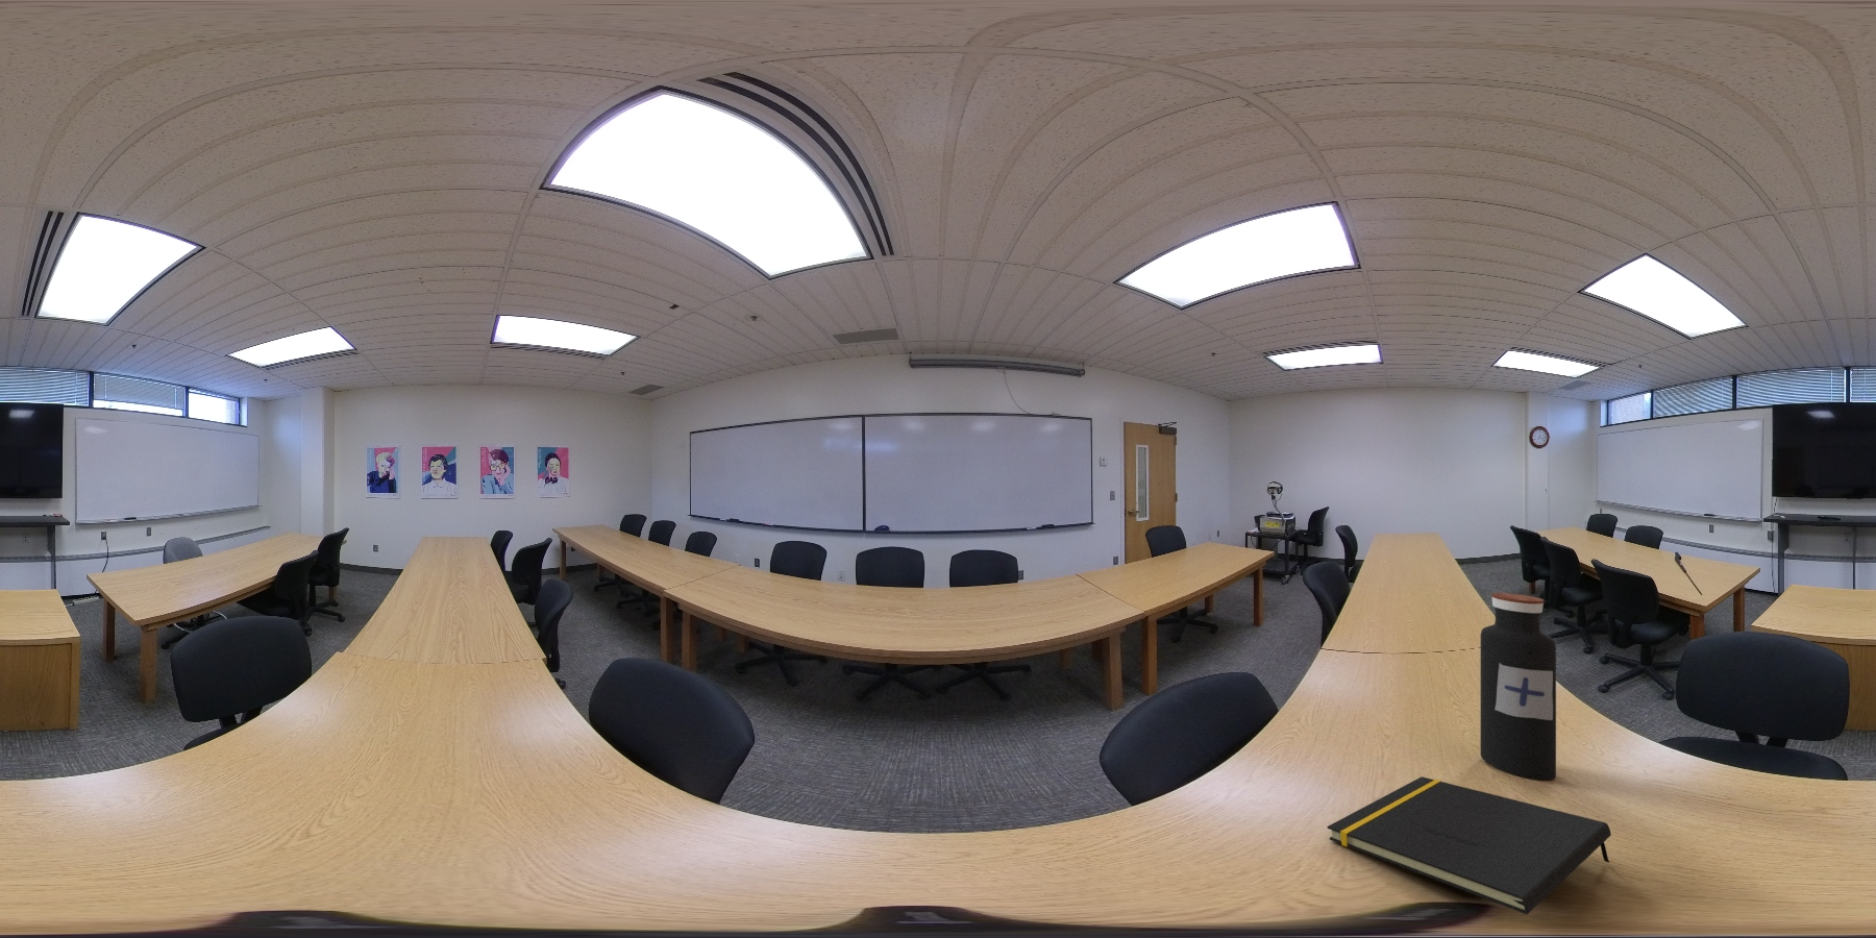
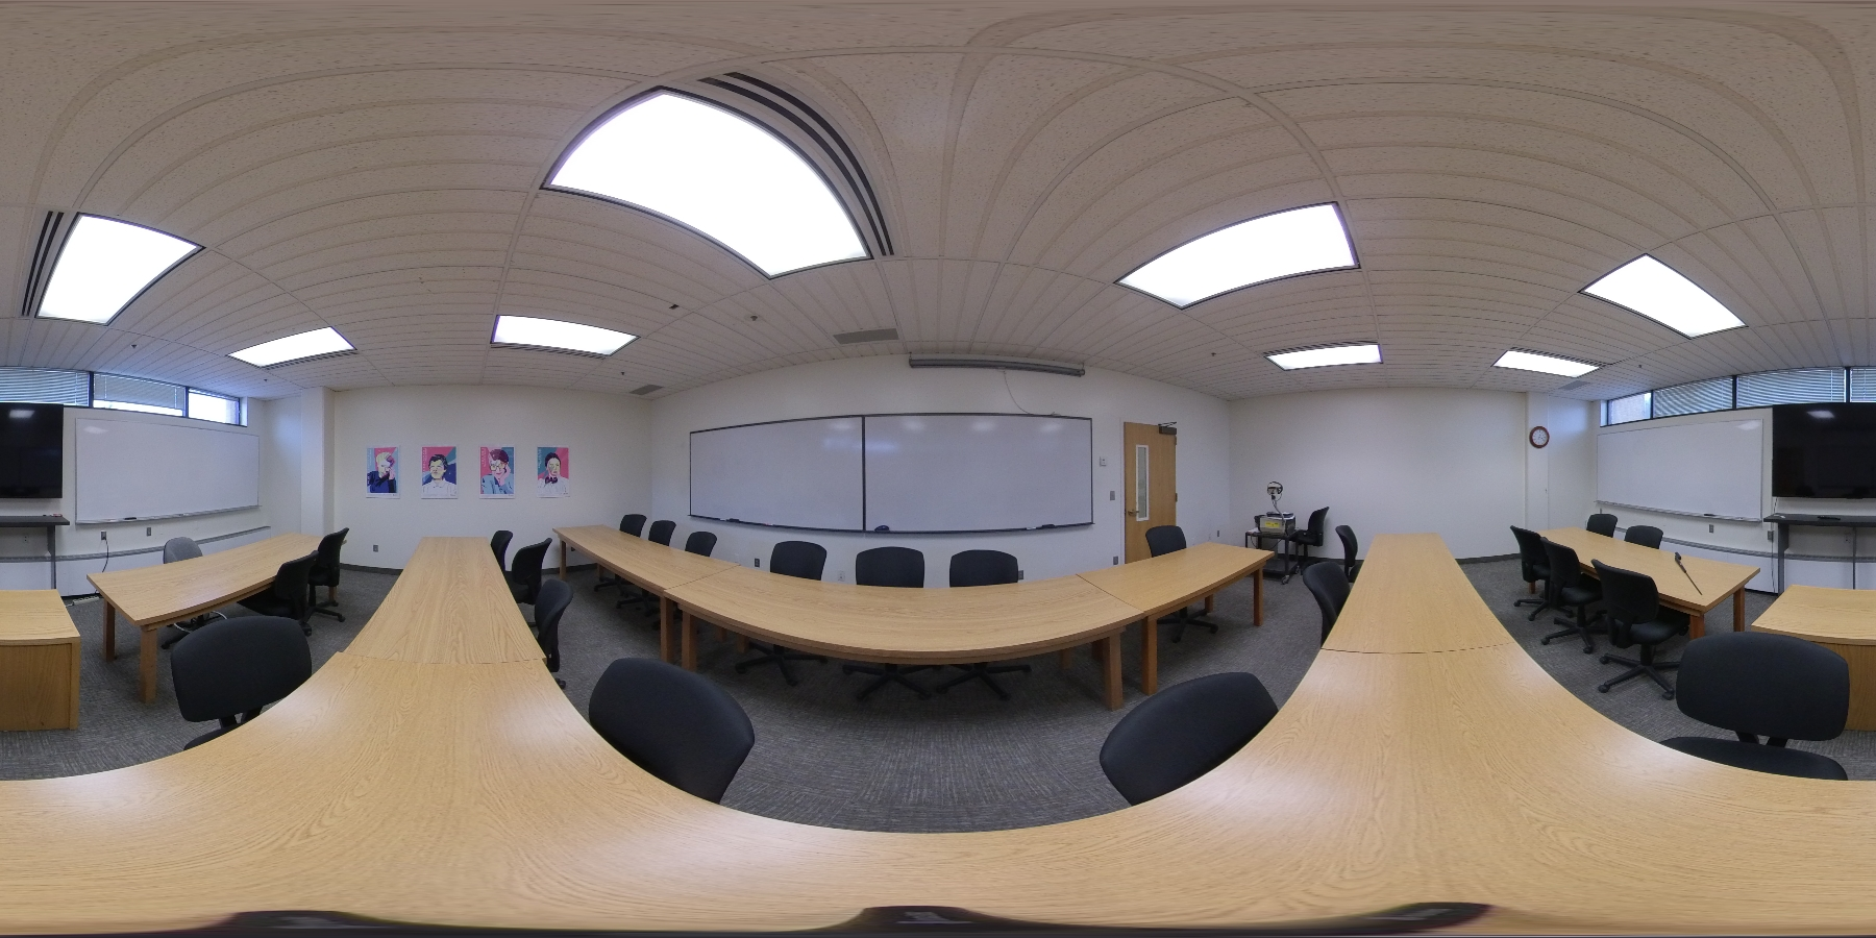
- notepad (1463, 830)
- water bottle (1516, 682)
